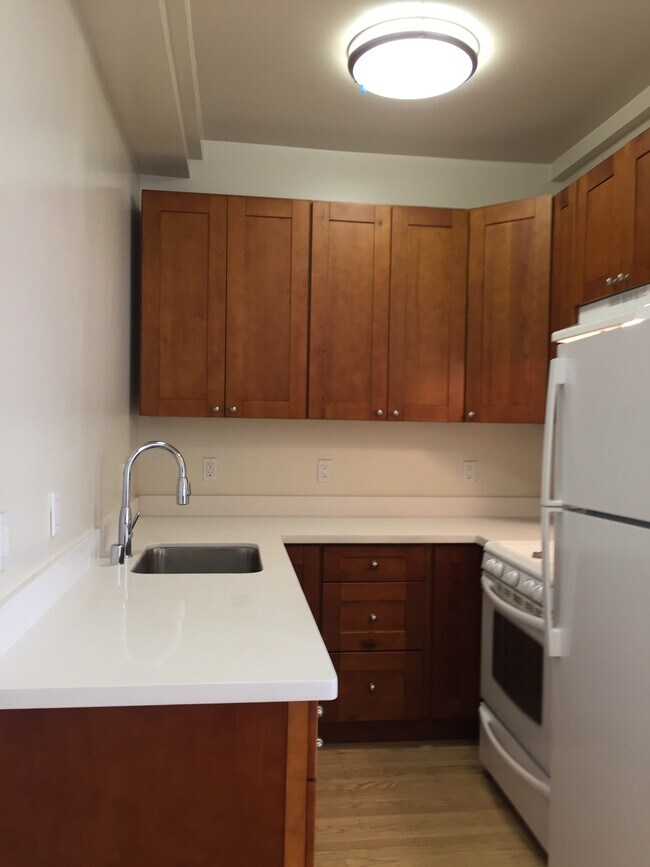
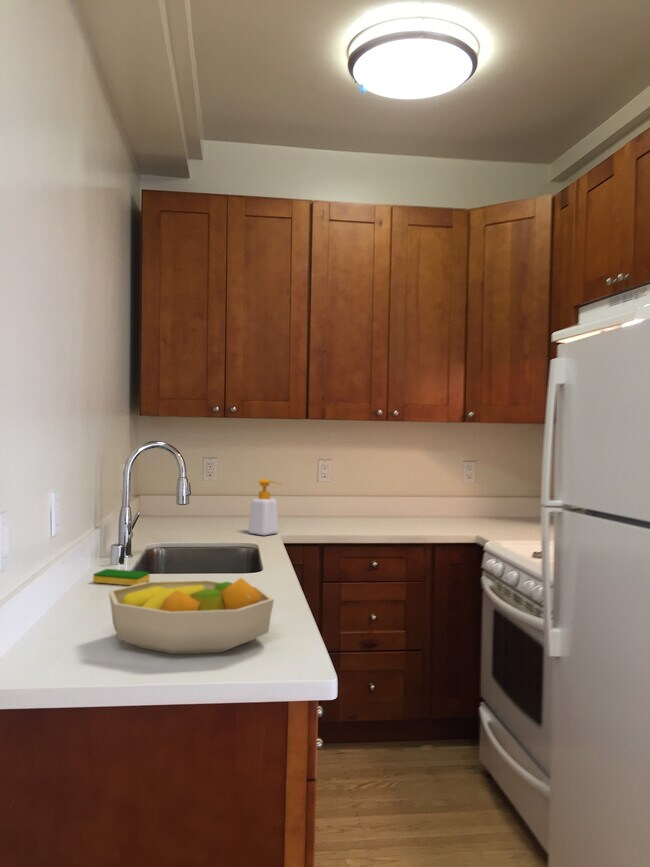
+ fruit bowl (190, 607)
+ dish sponge (121, 577)
+ soap bottle (268, 506)
